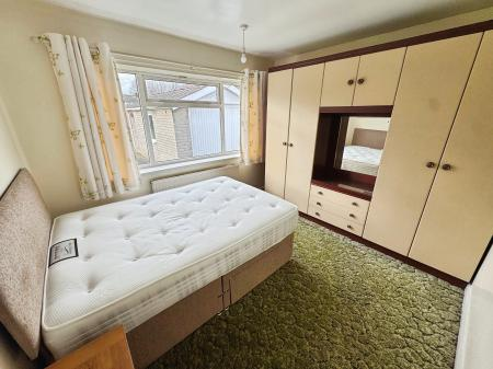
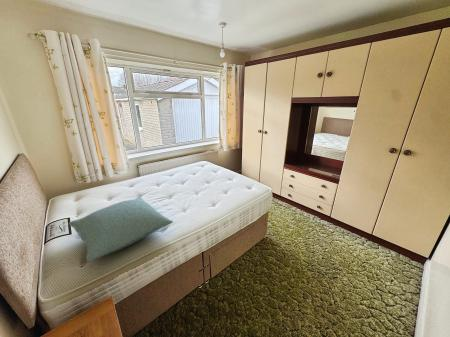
+ pillow (121, 221)
